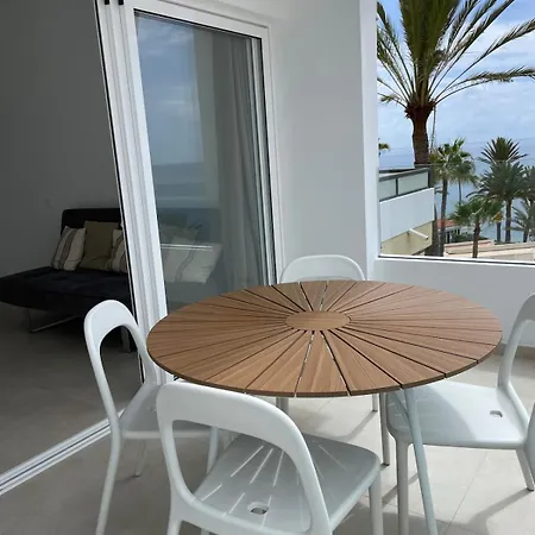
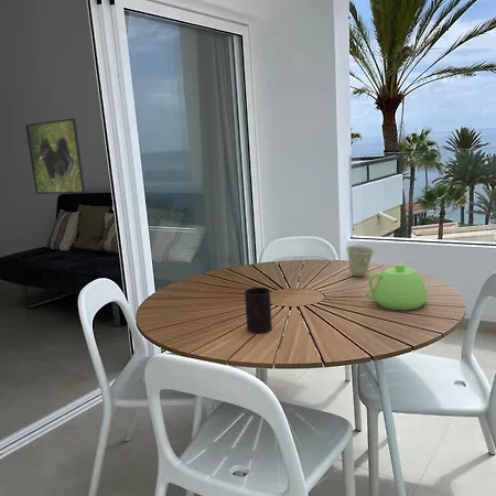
+ cup (258, 310)
+ cup (360, 261)
+ teapot (396, 283)
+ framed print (54, 158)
